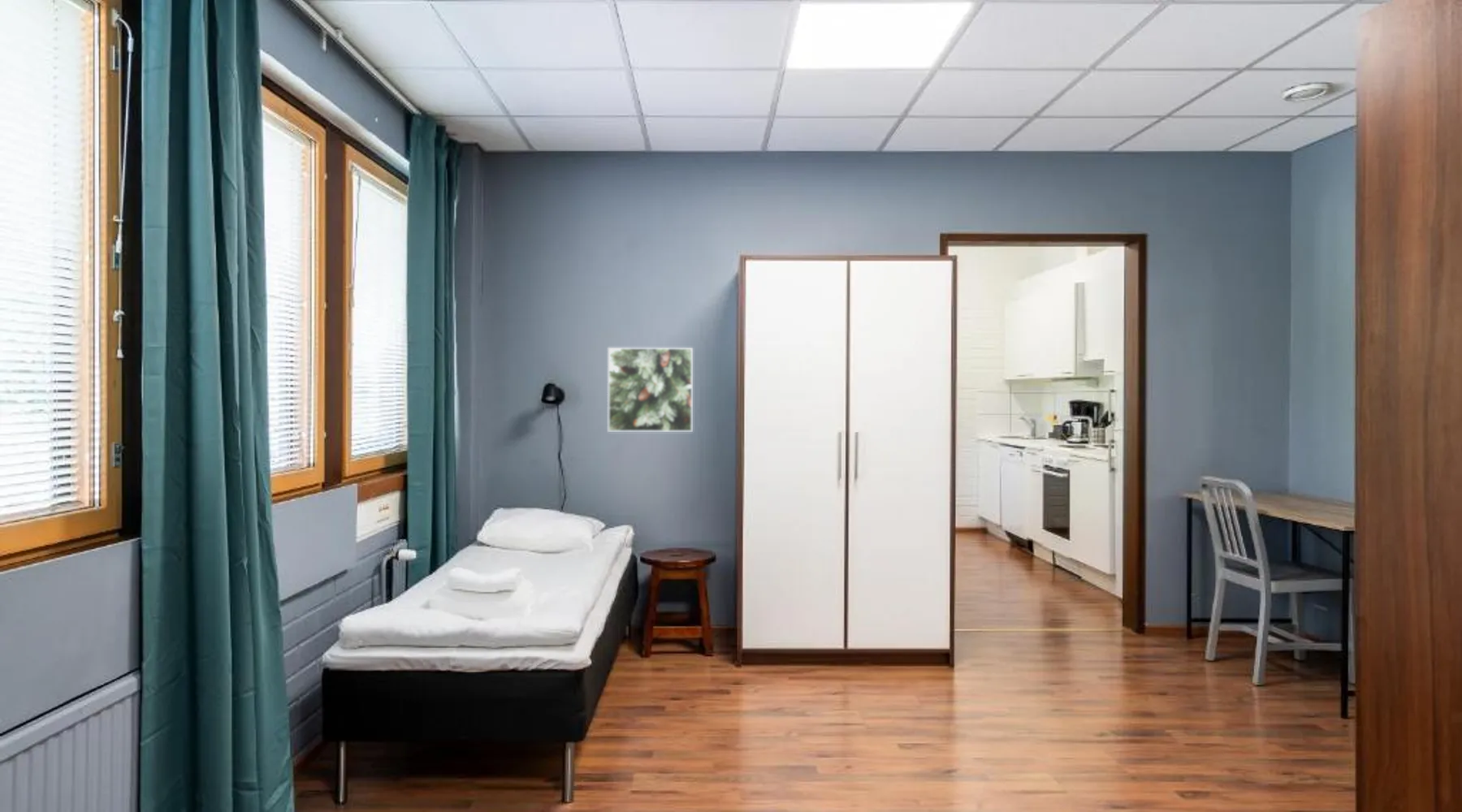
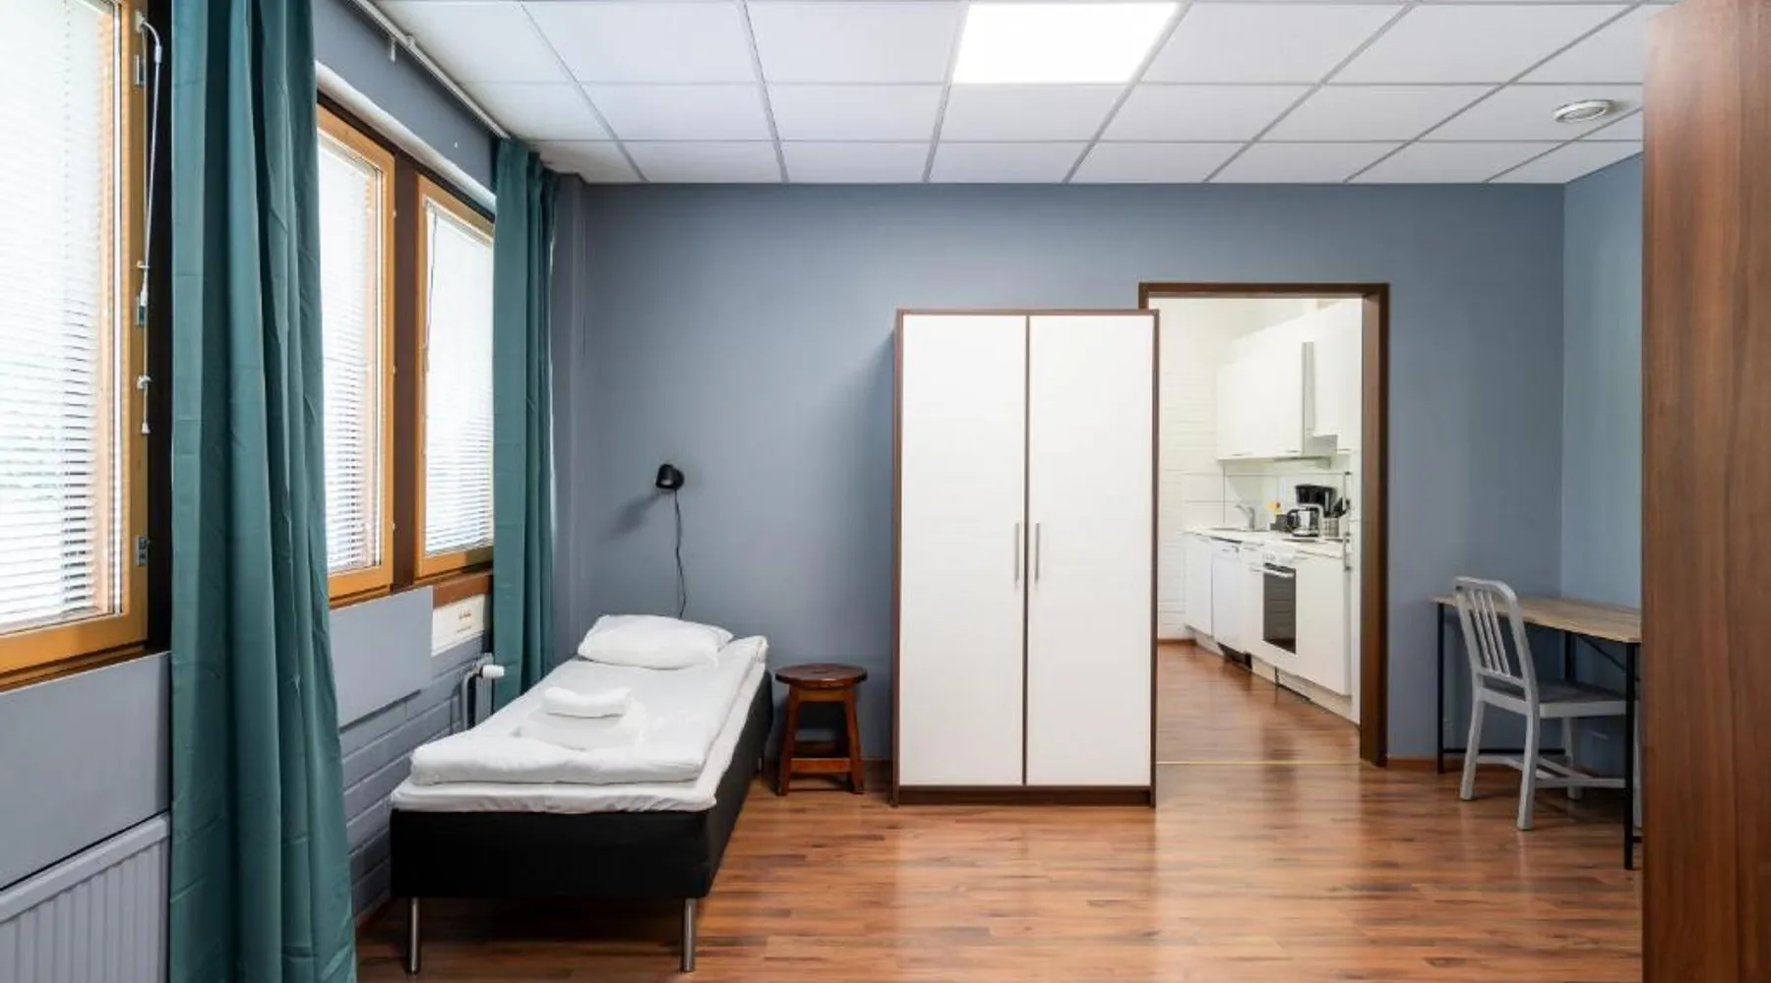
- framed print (650, 389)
